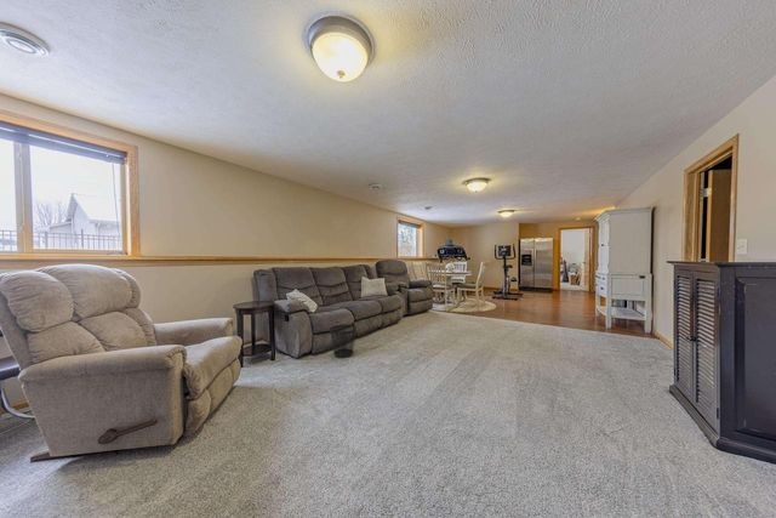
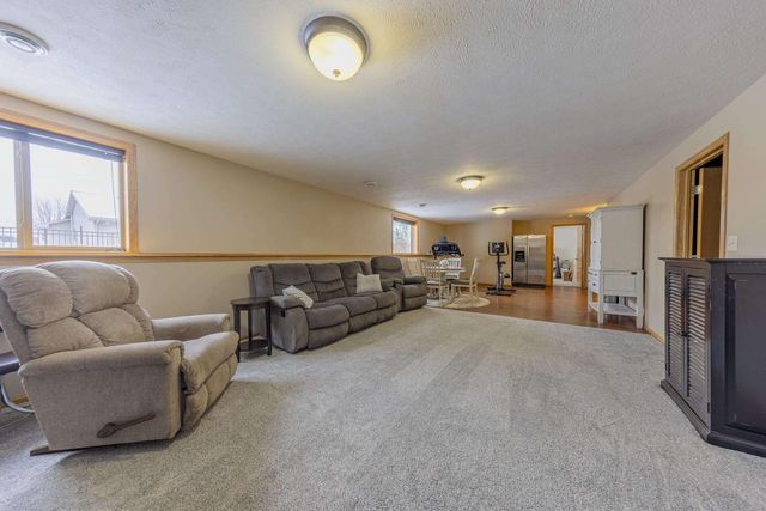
- wastebasket (343, 341)
